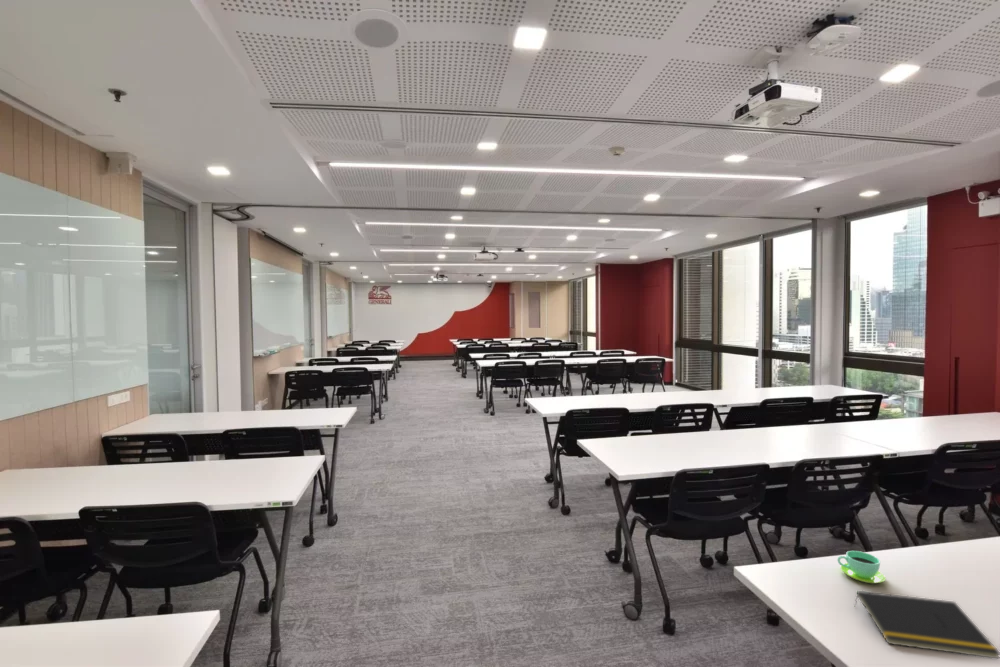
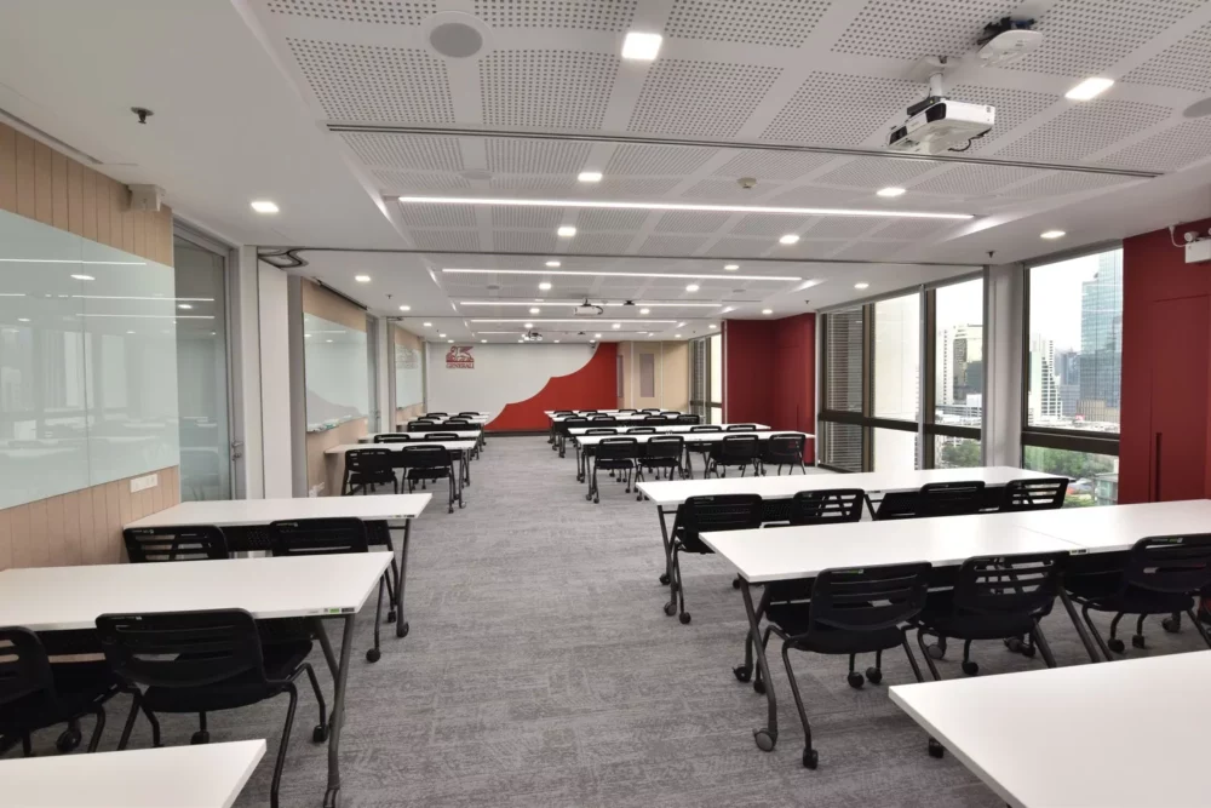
- notepad (922, 621)
- cup (861, 566)
